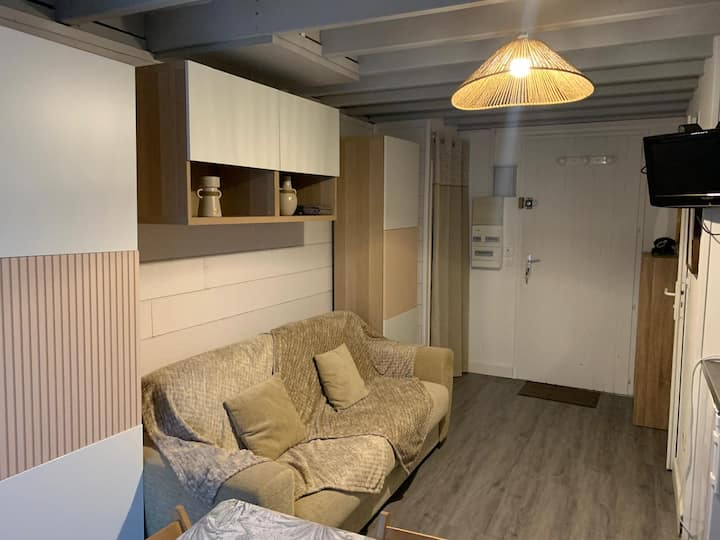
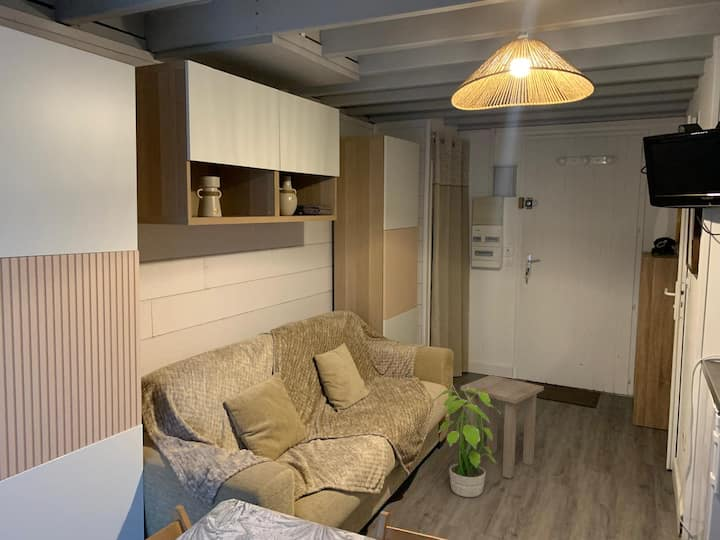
+ side table (497, 425)
+ potted plant (461, 439)
